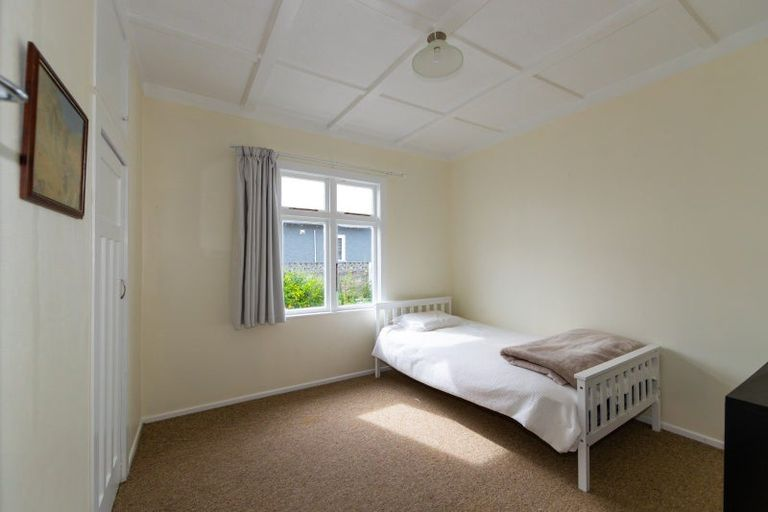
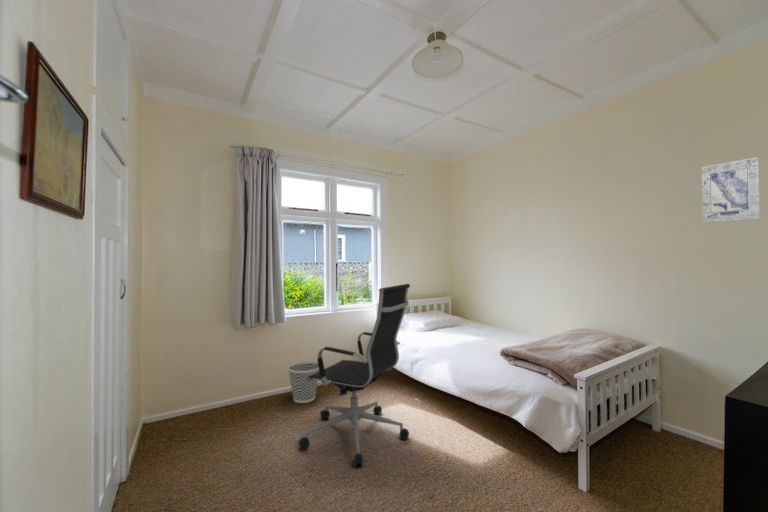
+ wastebasket (304, 382)
+ wall art (729, 191)
+ office chair (357, 356)
